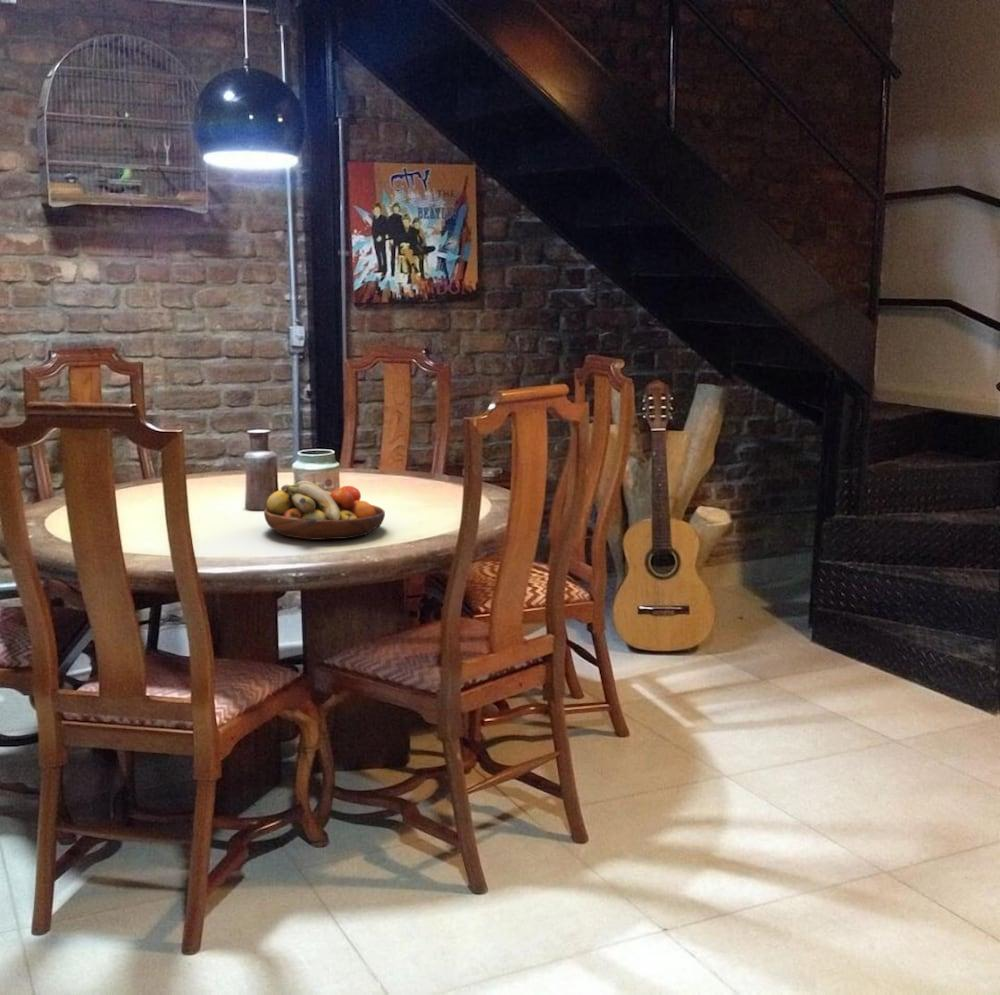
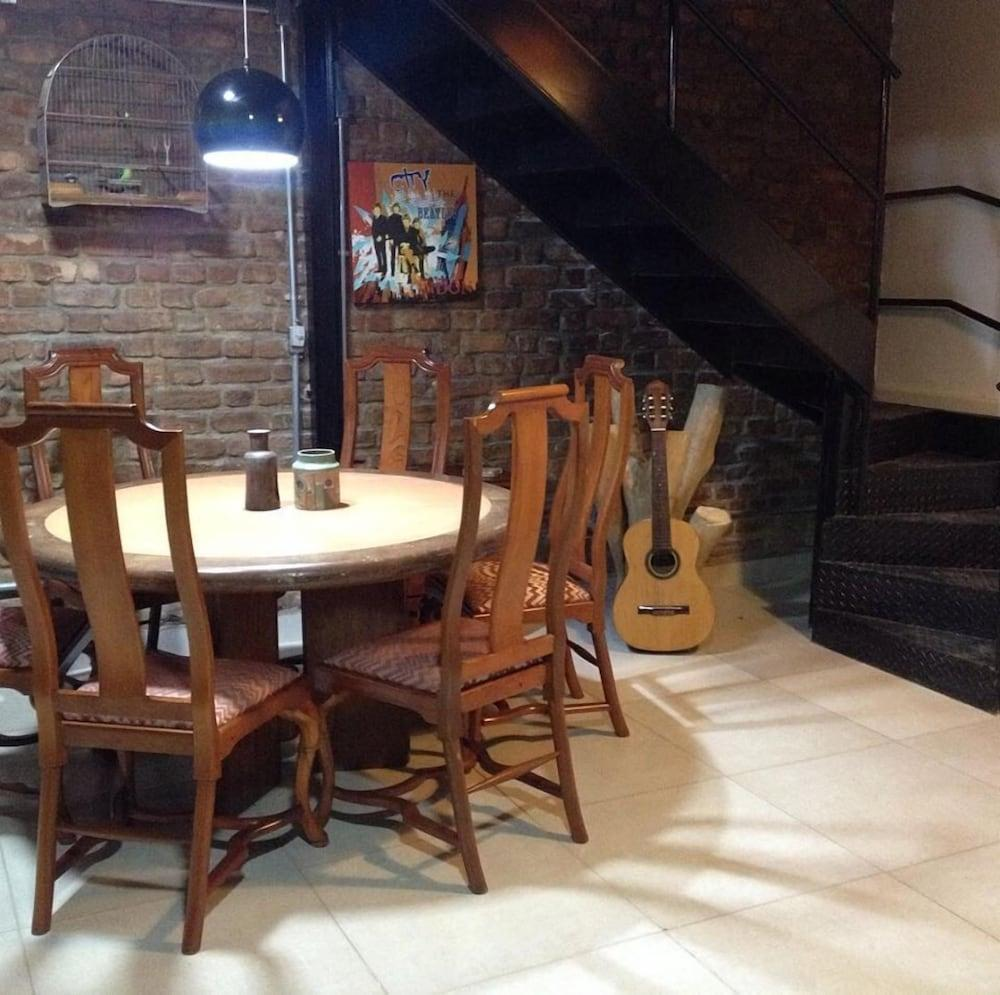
- fruit bowl (325, 505)
